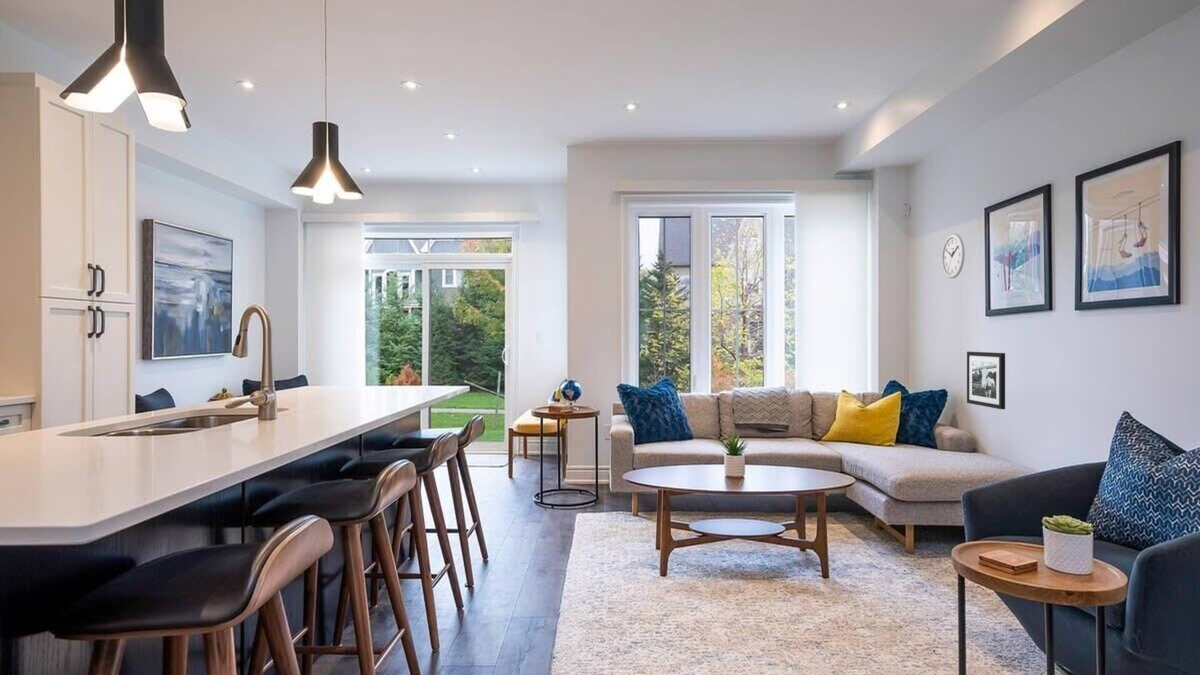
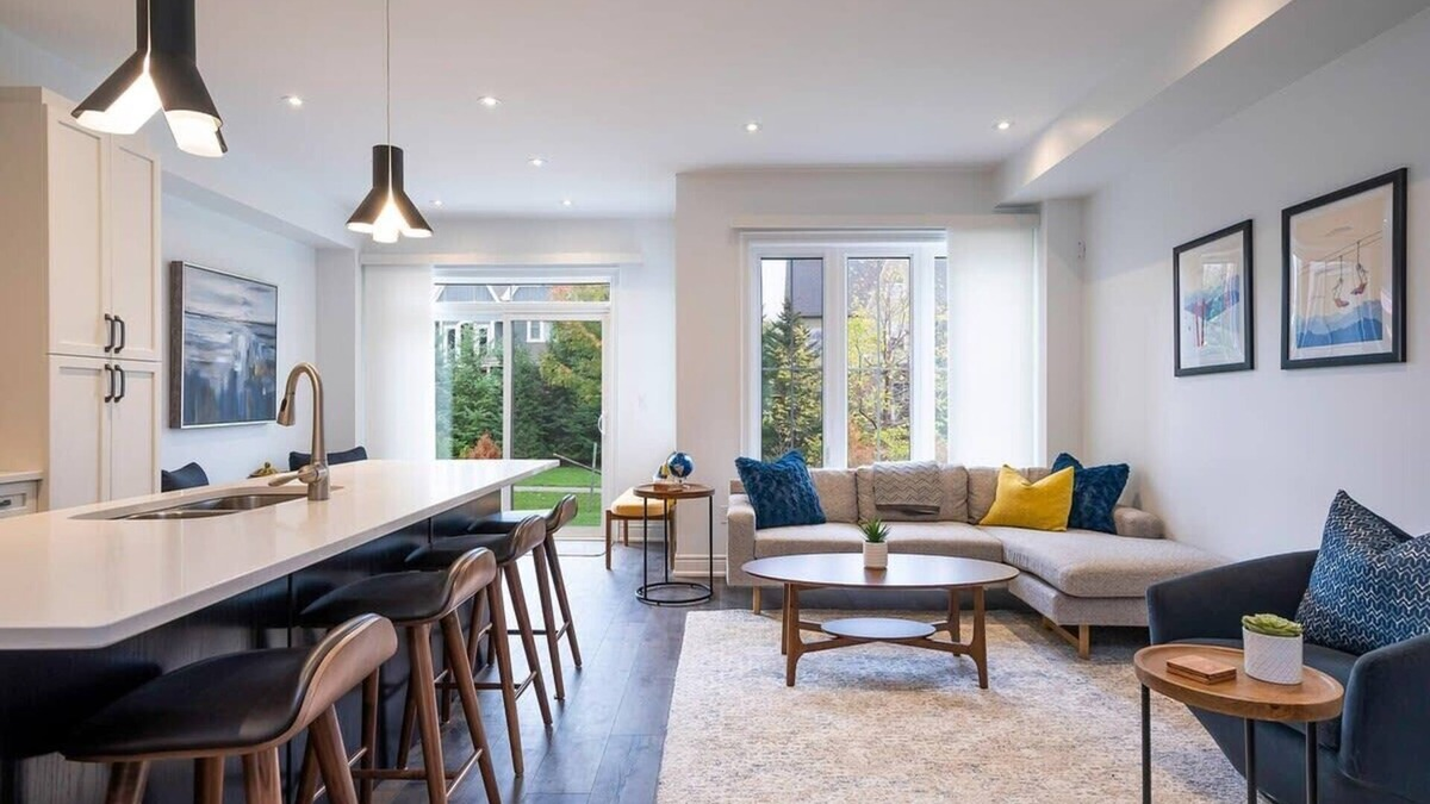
- picture frame (985, 379)
- wall clock (952, 256)
